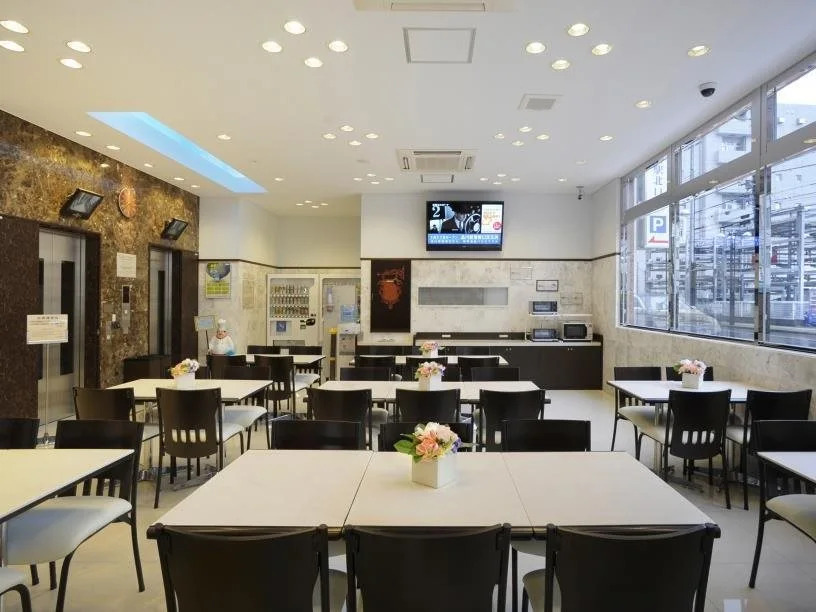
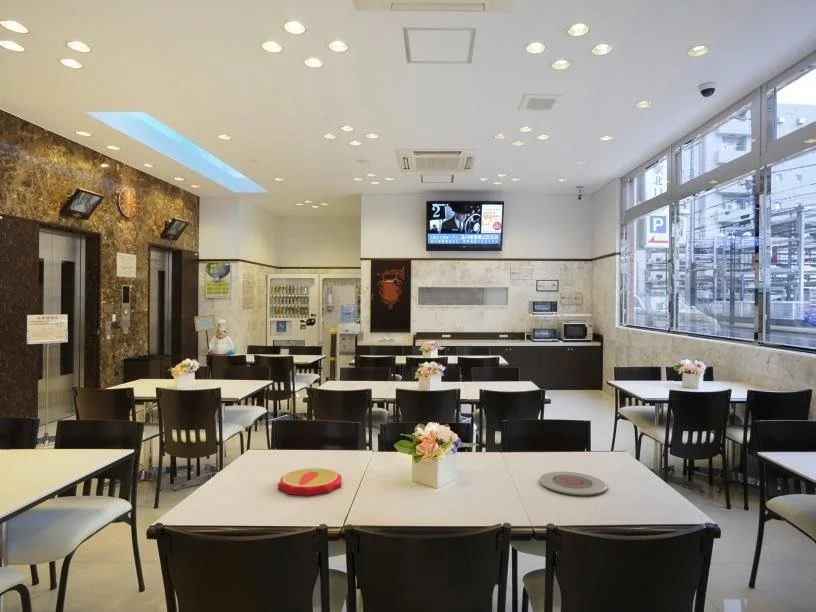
+ plate (310, 479)
+ plate (572, 482)
